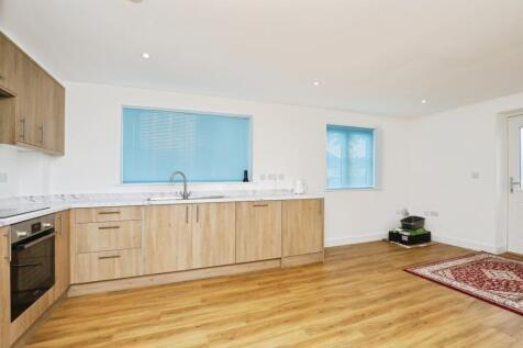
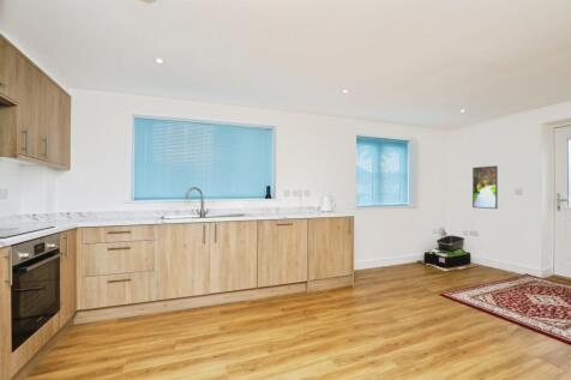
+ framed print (483, 187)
